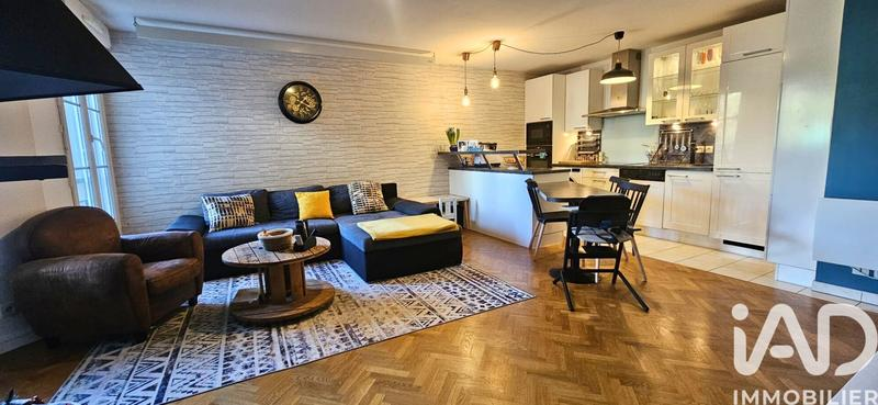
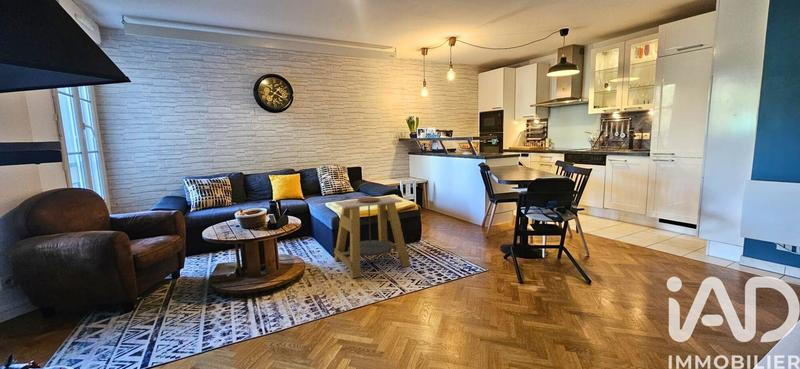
+ side table (369, 231)
